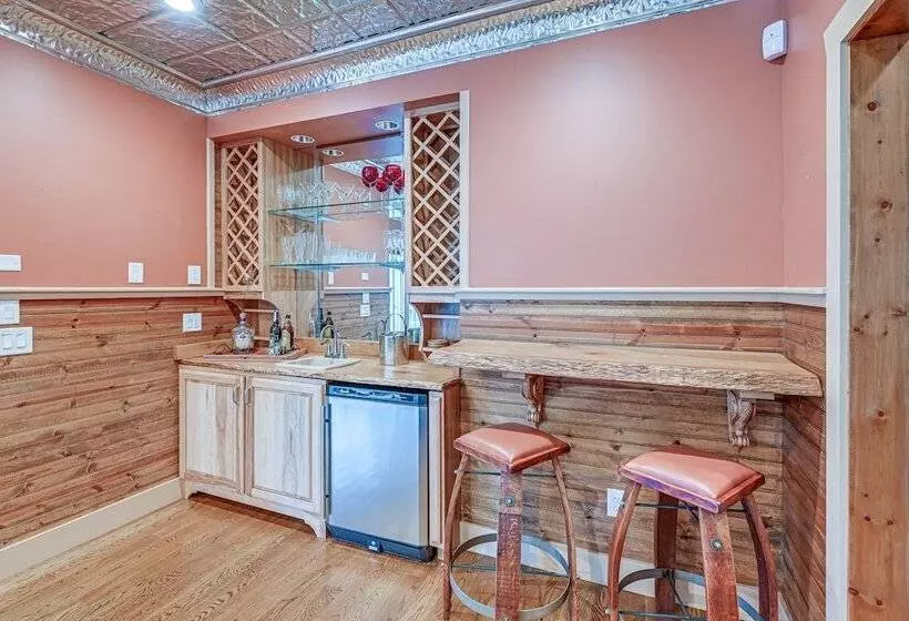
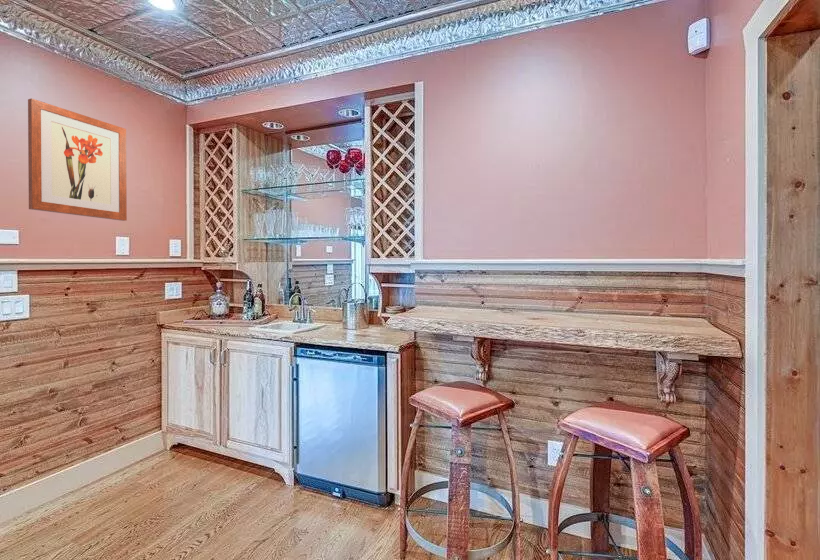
+ wall art (81, 165)
